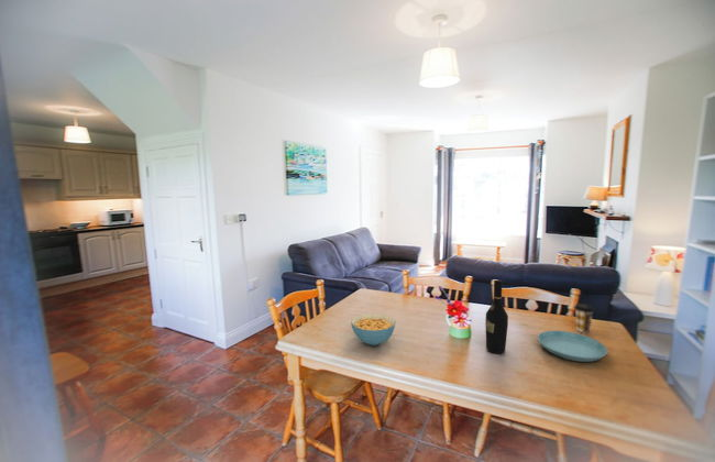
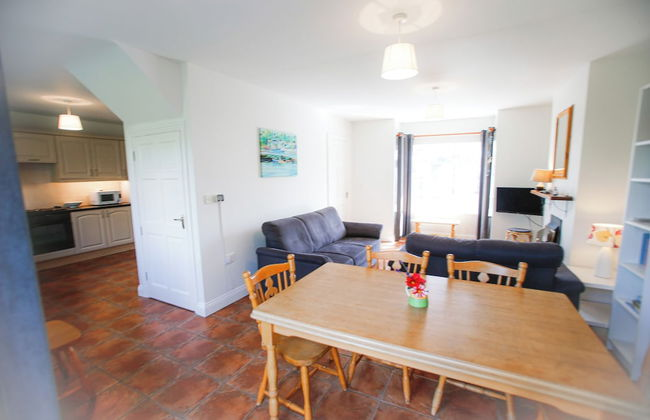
- wine bottle (496, 316)
- saucer (570, 345)
- cereal bowl (373, 331)
- coffee cup (583, 318)
